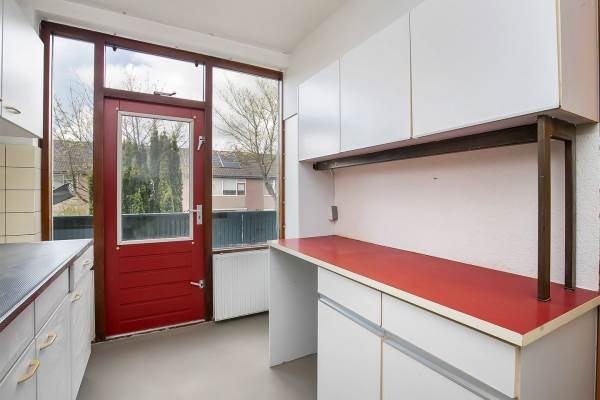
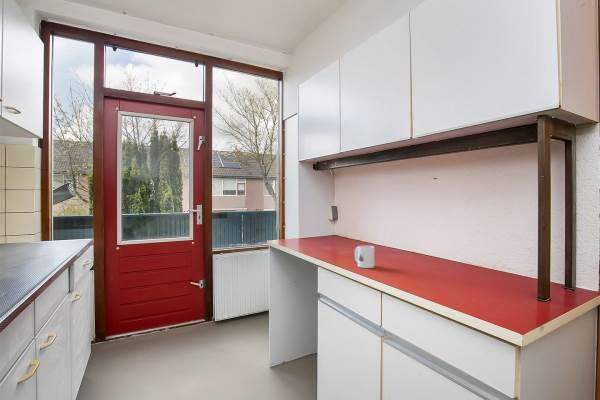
+ mug (363, 255)
